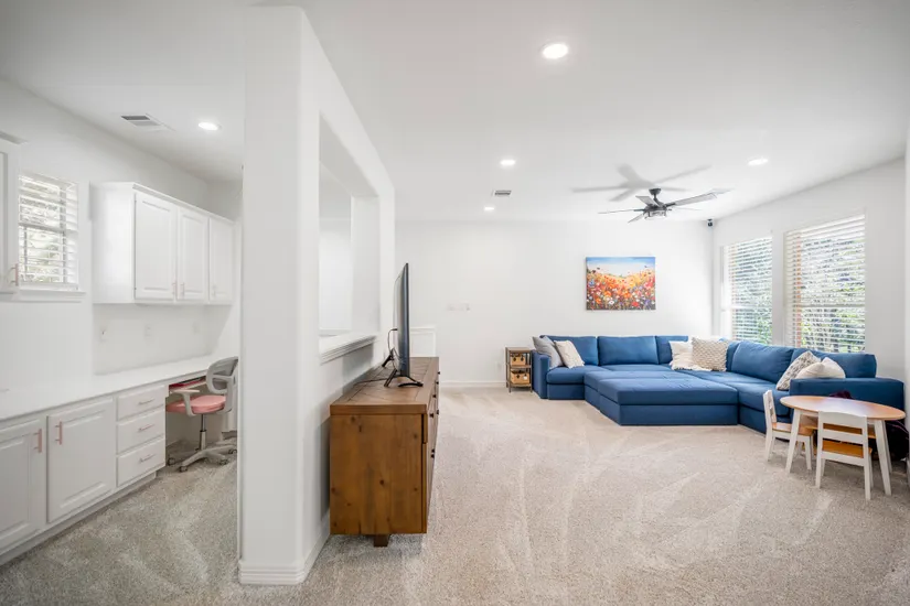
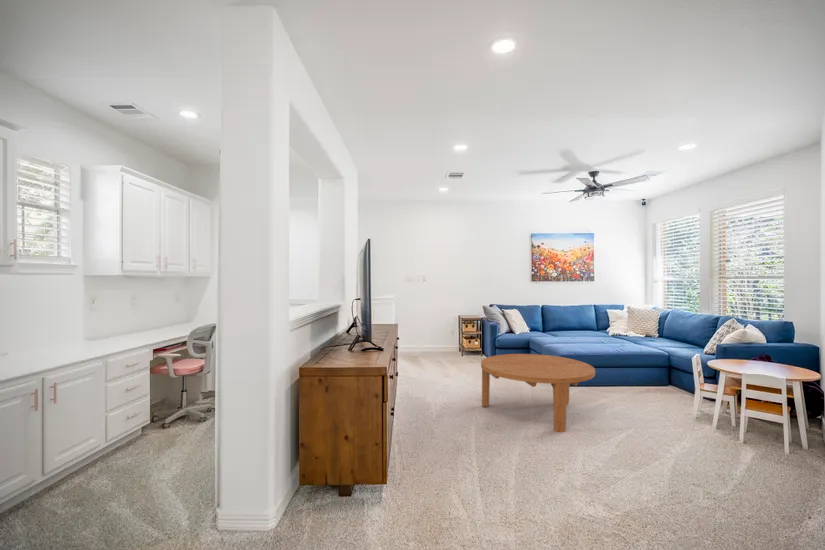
+ coffee table (535, 386)
